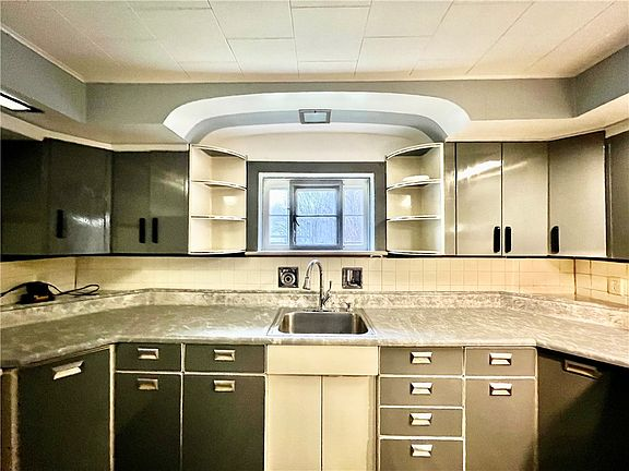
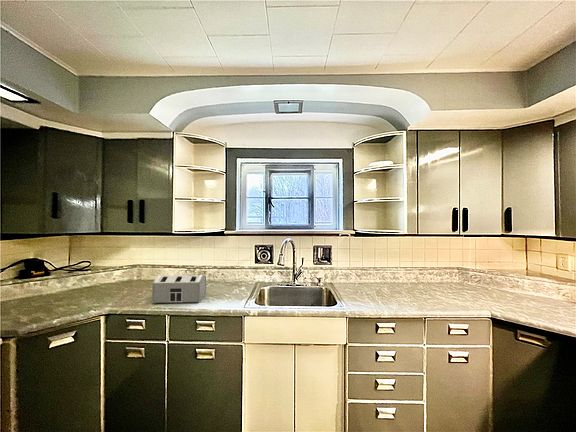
+ toaster (180, 286)
